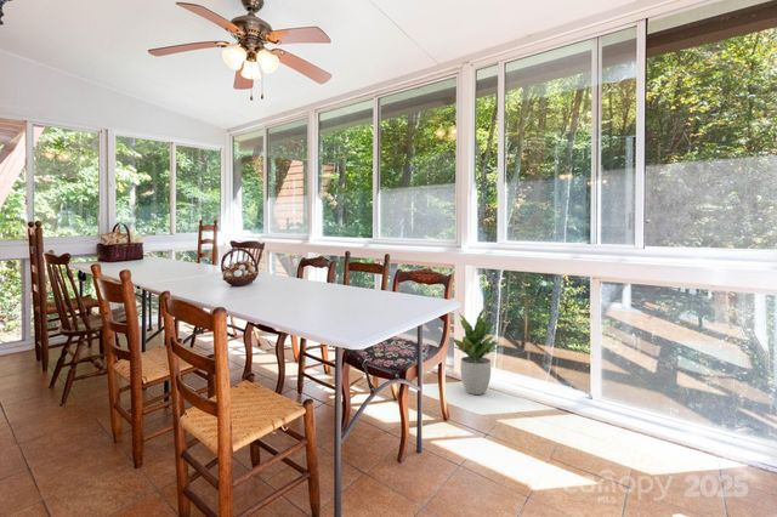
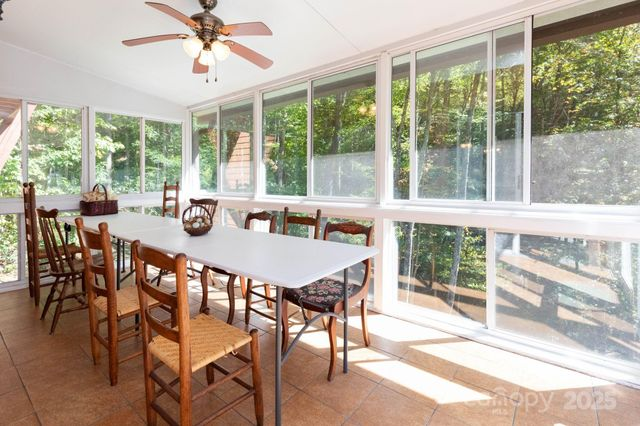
- potted plant (473, 350)
